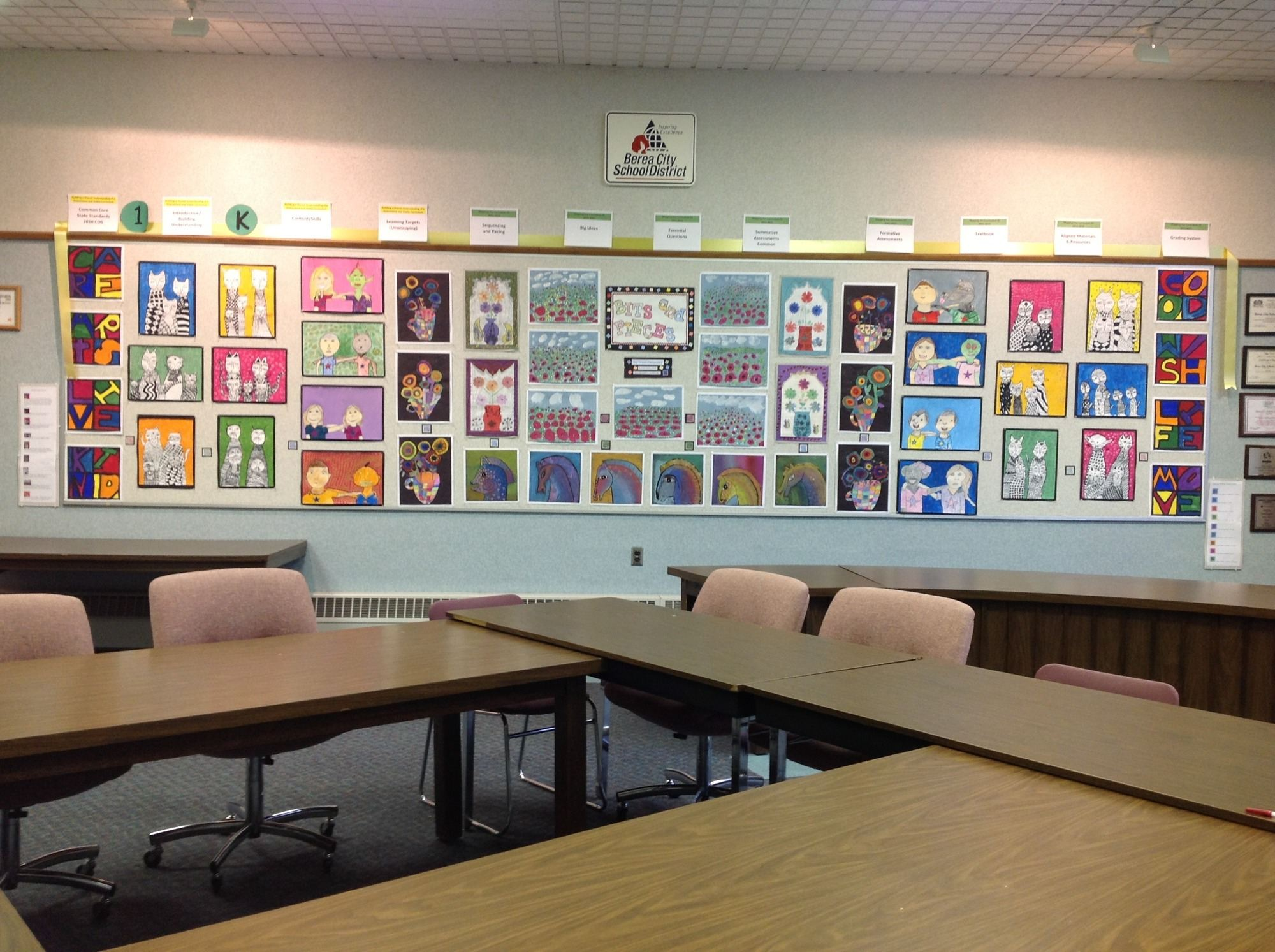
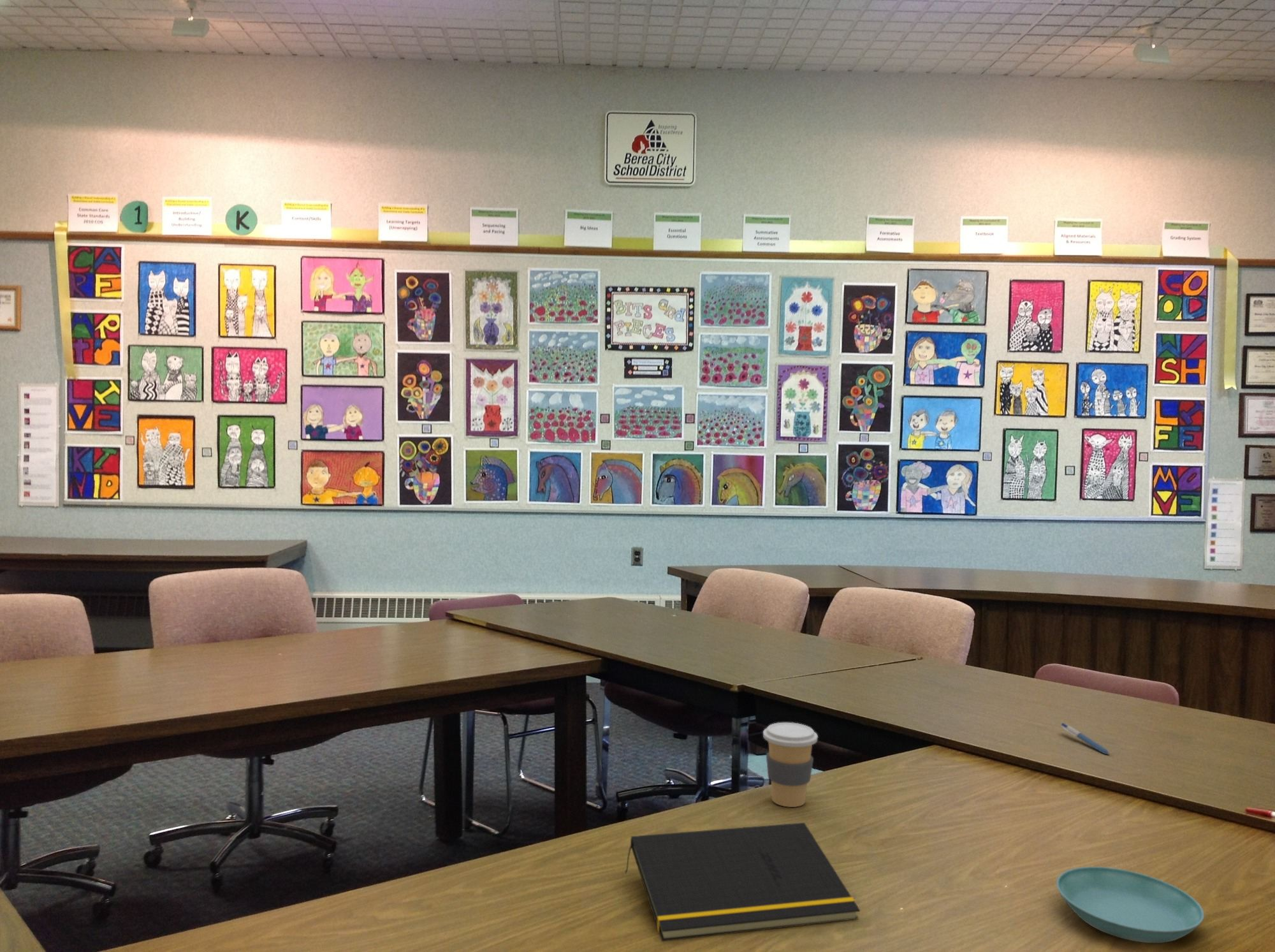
+ coffee cup (789, 765)
+ notepad (740, 876)
+ pen (1083, 738)
+ saucer (1127, 907)
